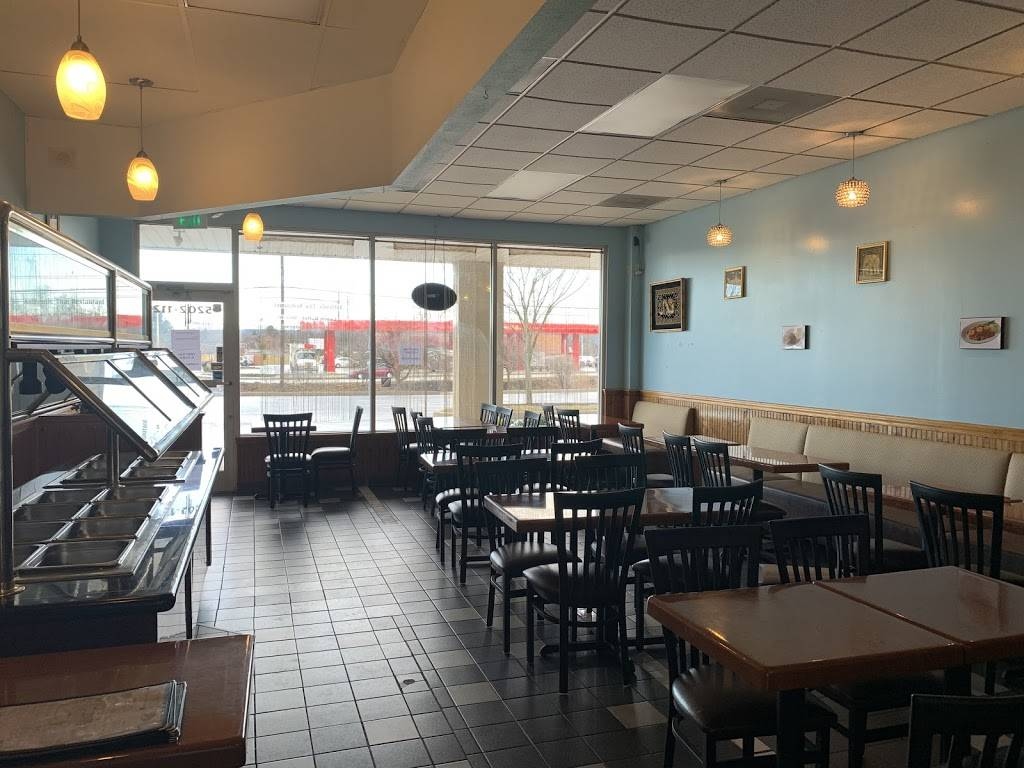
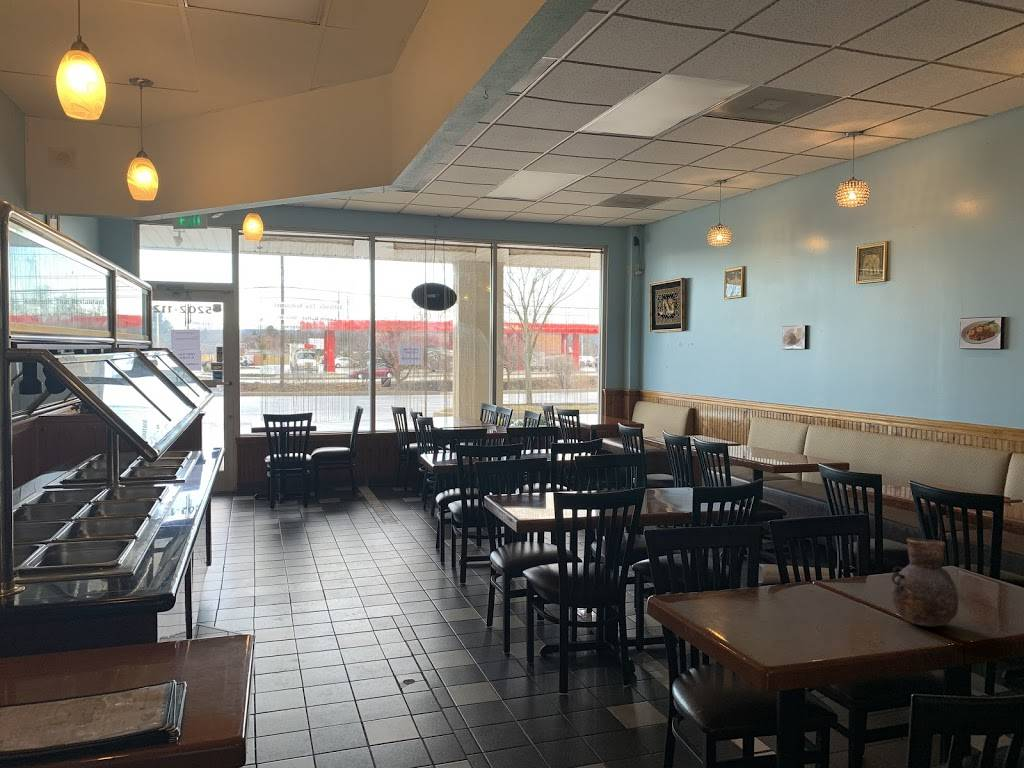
+ vase (924, 581)
